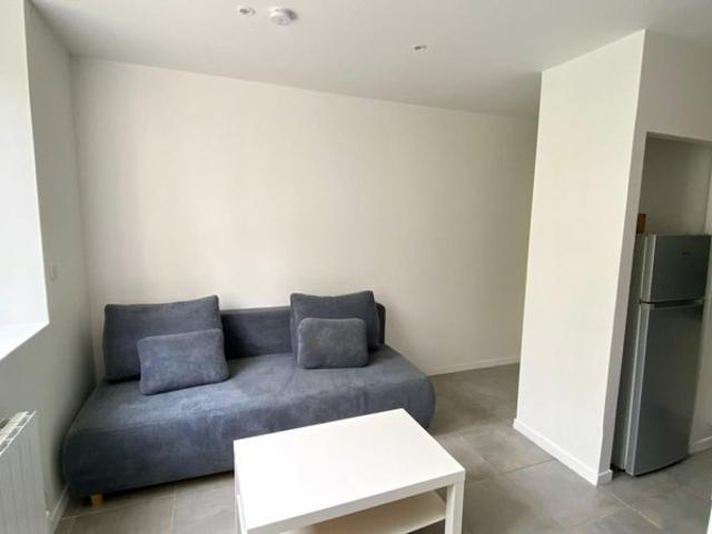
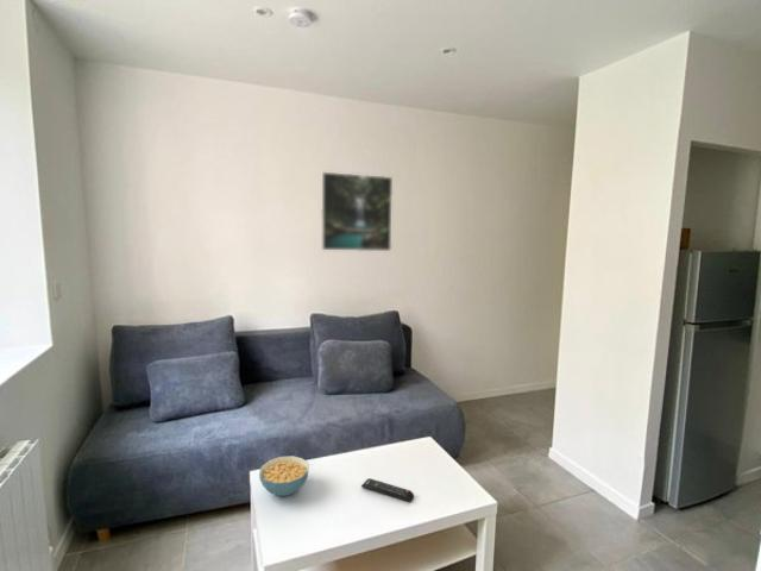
+ remote control (386, 489)
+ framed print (357, 213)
+ cereal bowl (284, 479)
